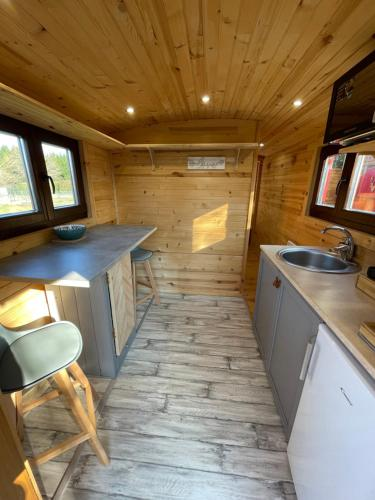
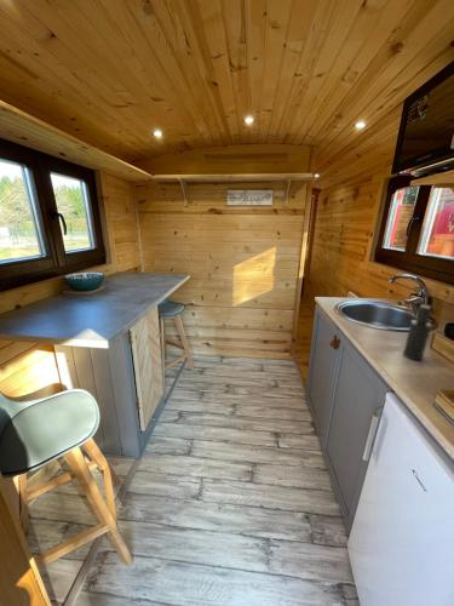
+ soap dispenser (418, 332)
